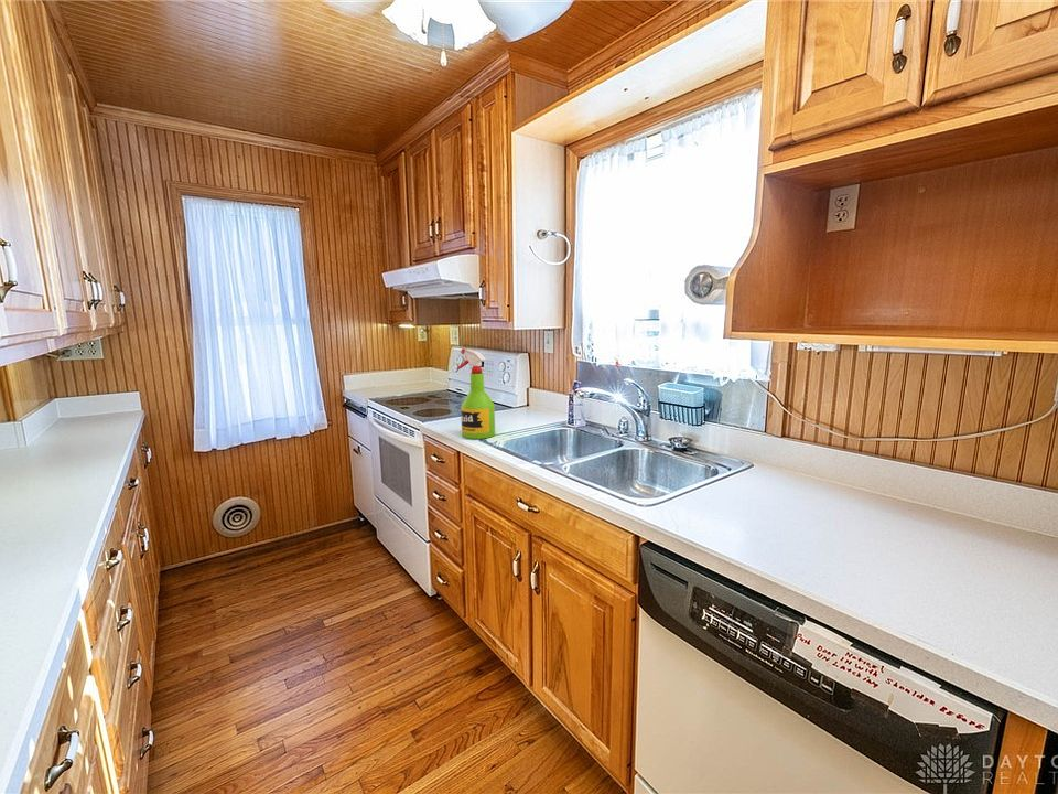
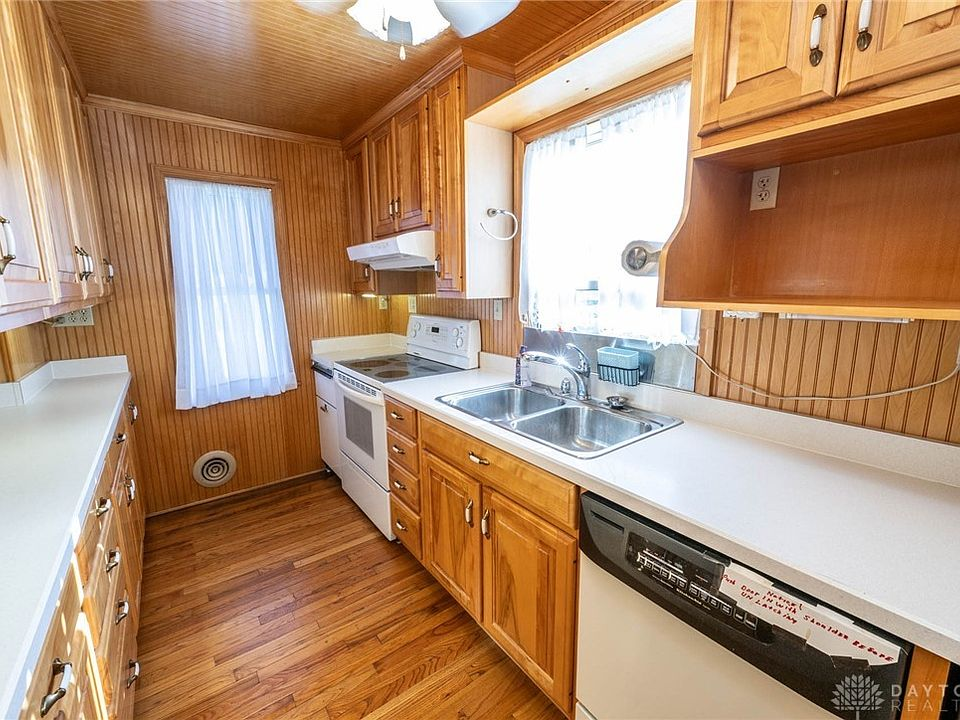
- spray bottle (473, 391)
